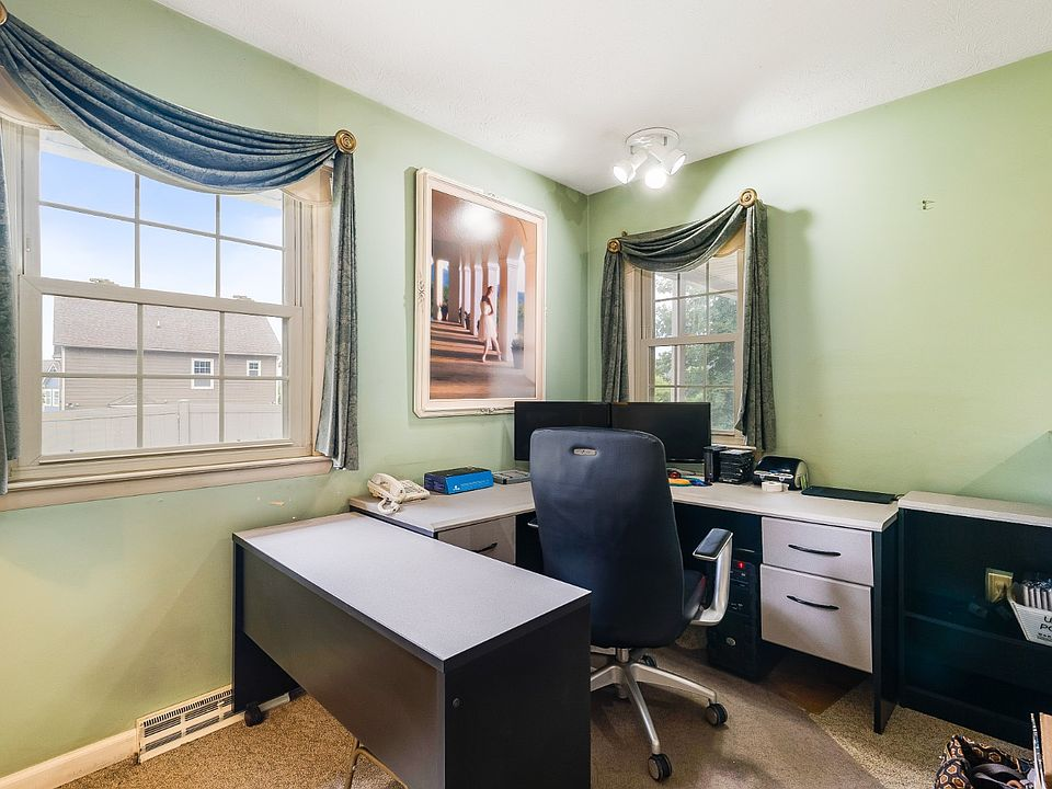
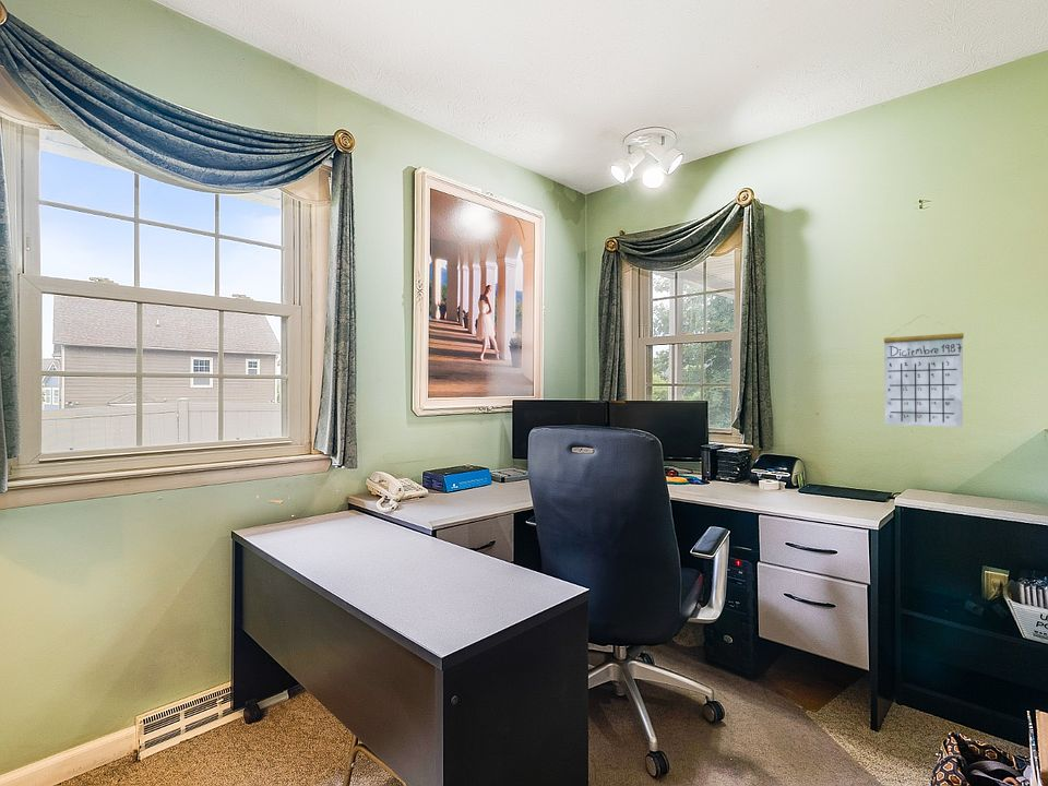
+ calendar (921, 369)
